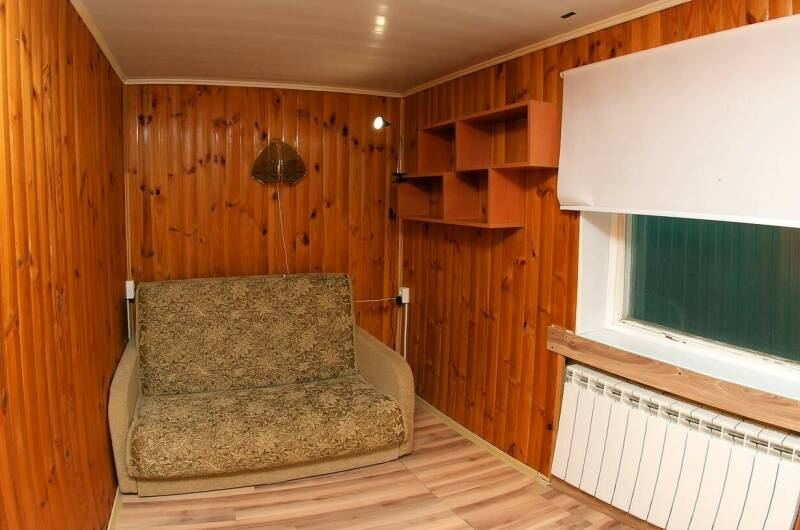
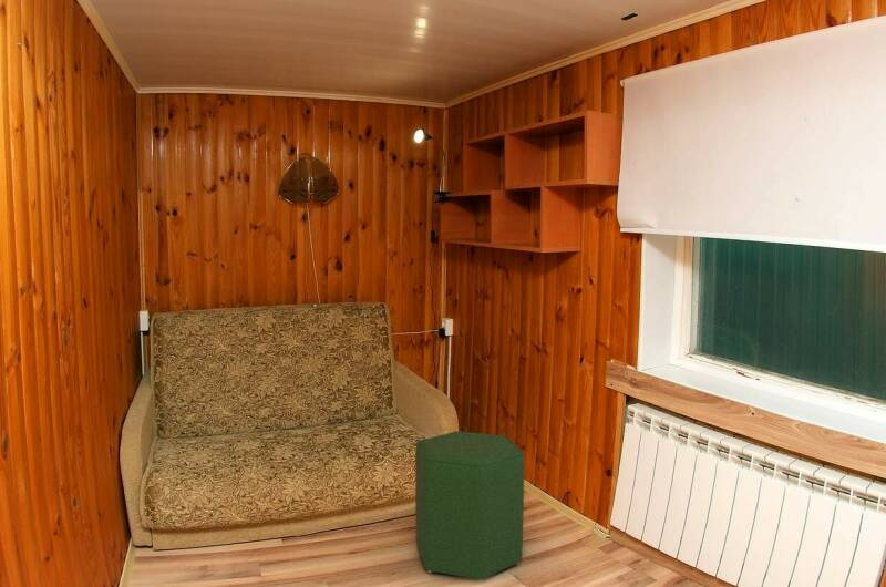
+ ottoman (467, 500)
